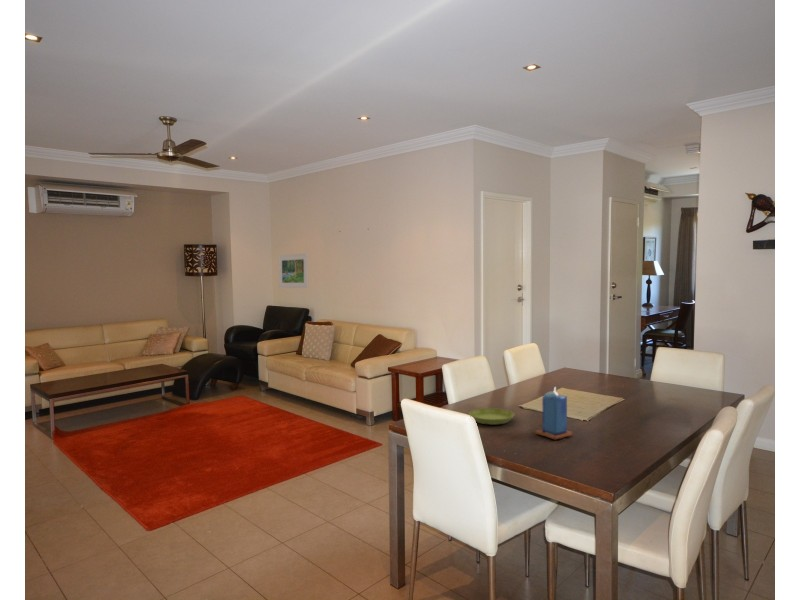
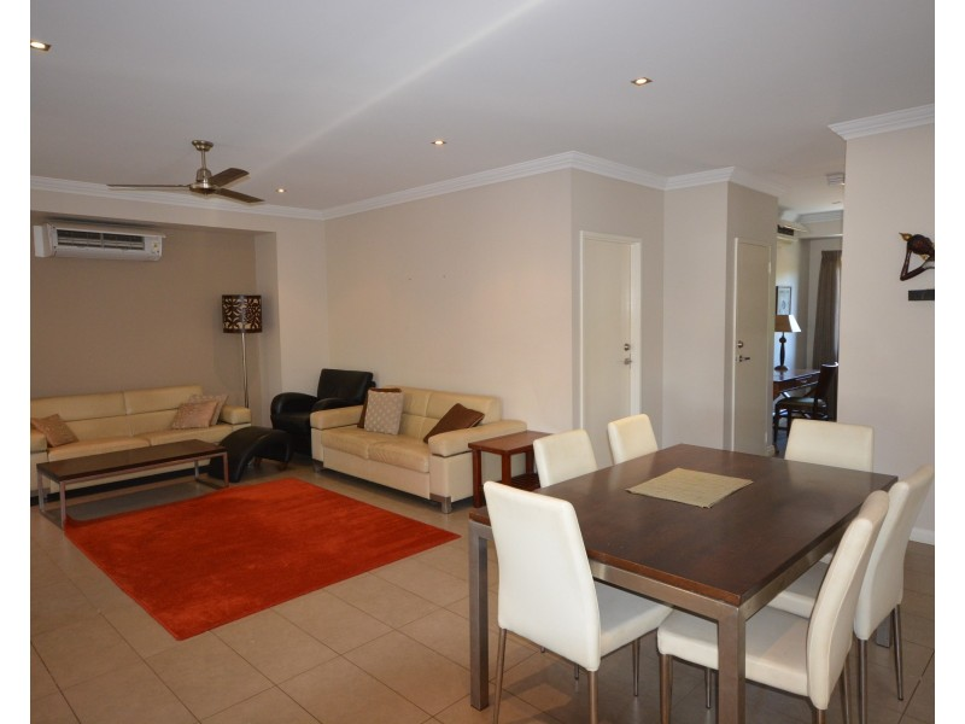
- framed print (293, 271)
- saucer (491, 416)
- candle (553, 411)
